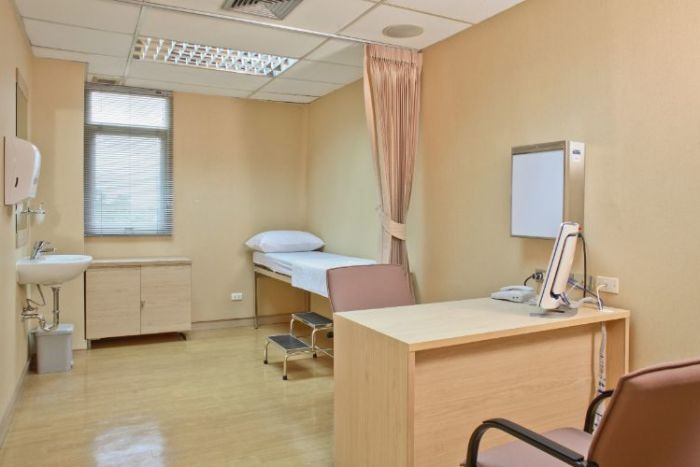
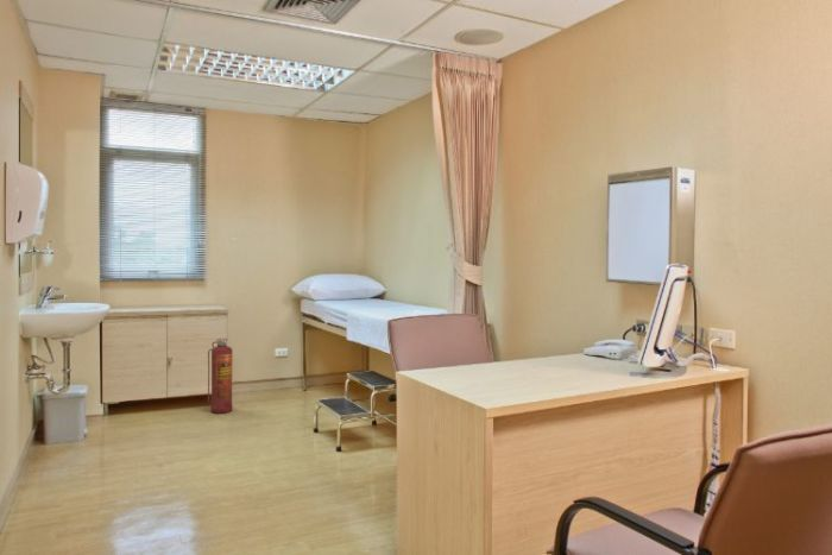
+ fire extinguisher (219, 374)
